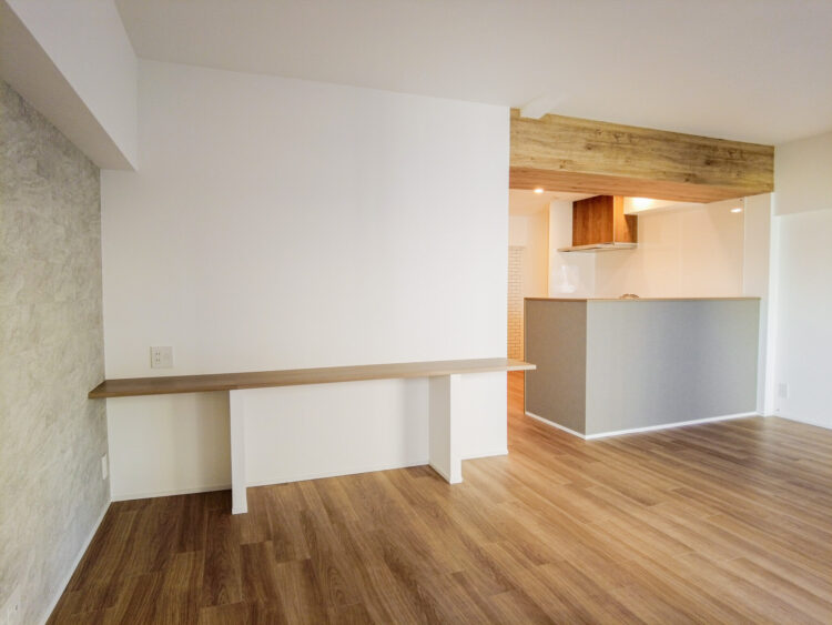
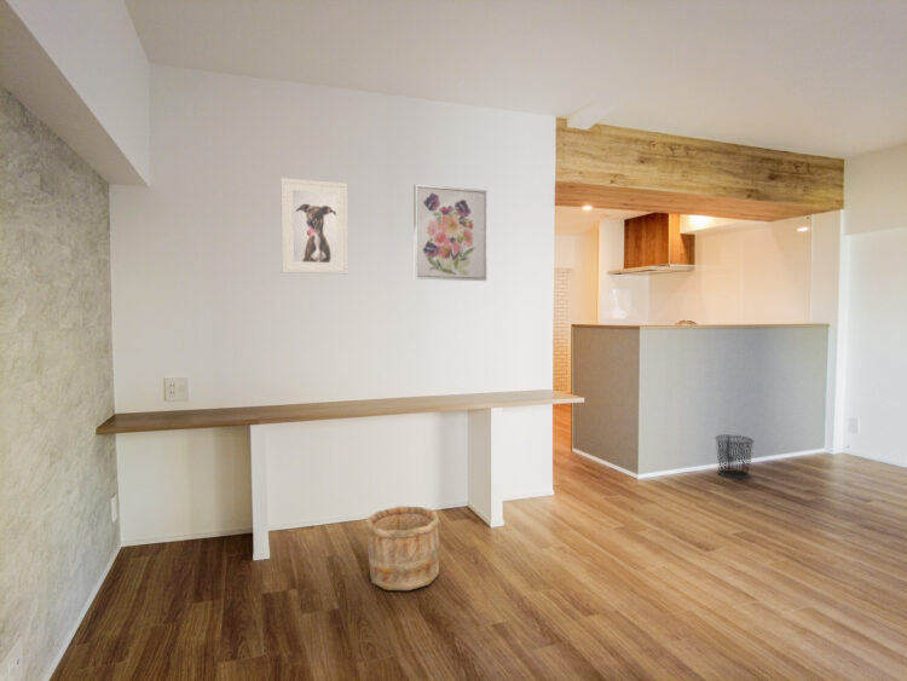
+ waste bin (734, 456)
+ wooden bucket (403, 546)
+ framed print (314, 226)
+ wall art (450, 233)
